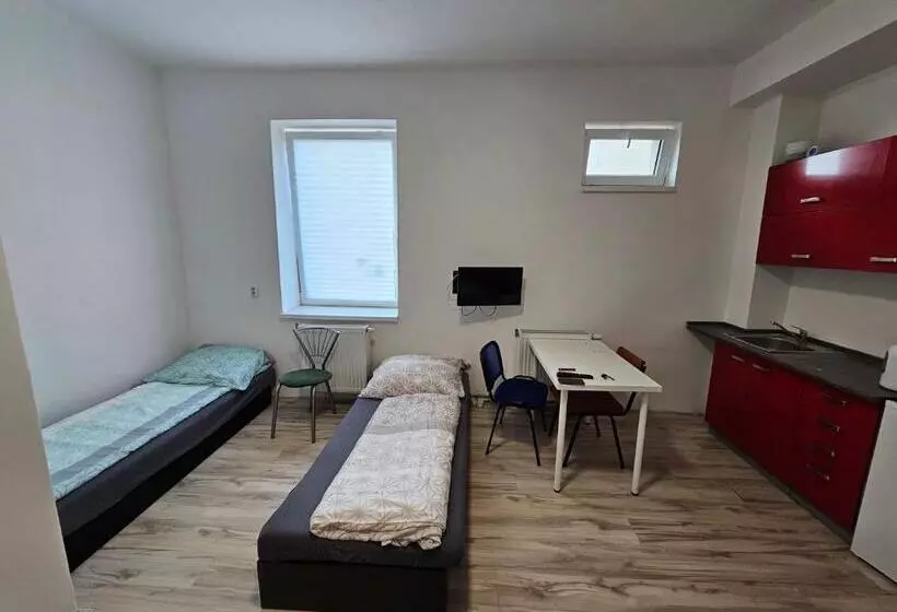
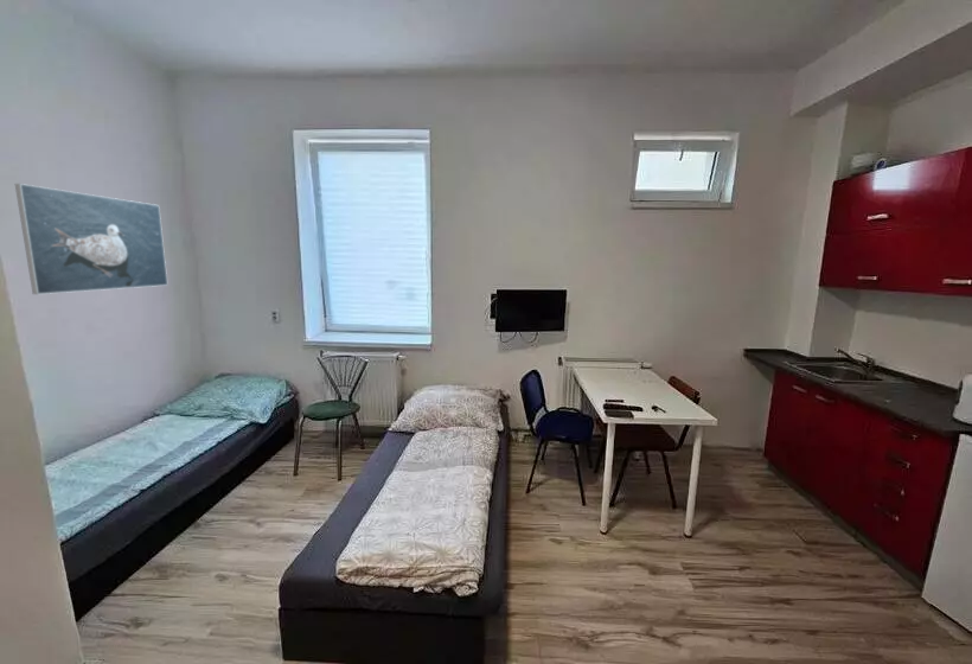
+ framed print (104, 243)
